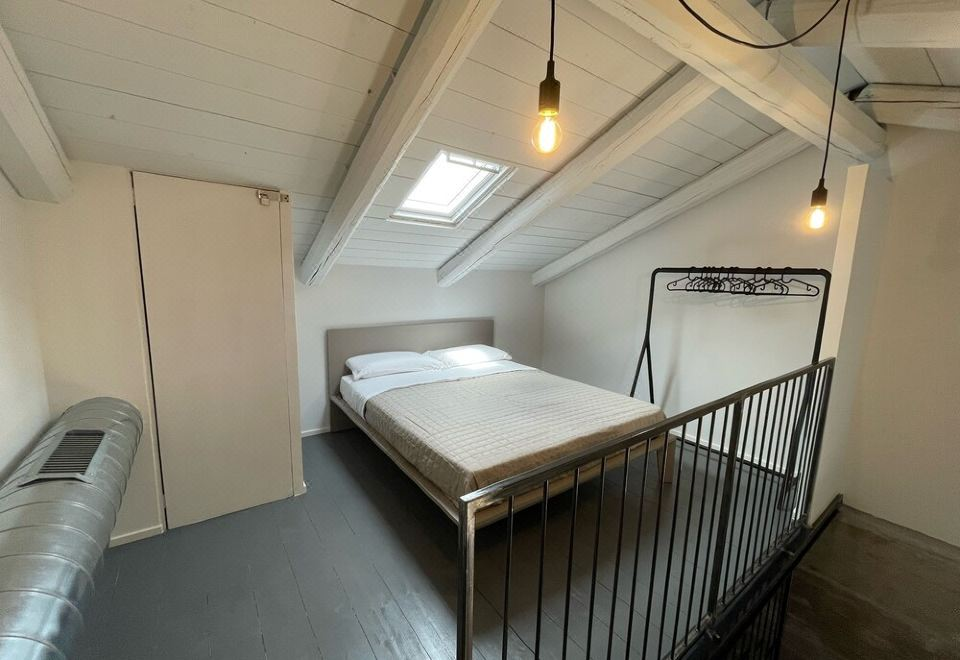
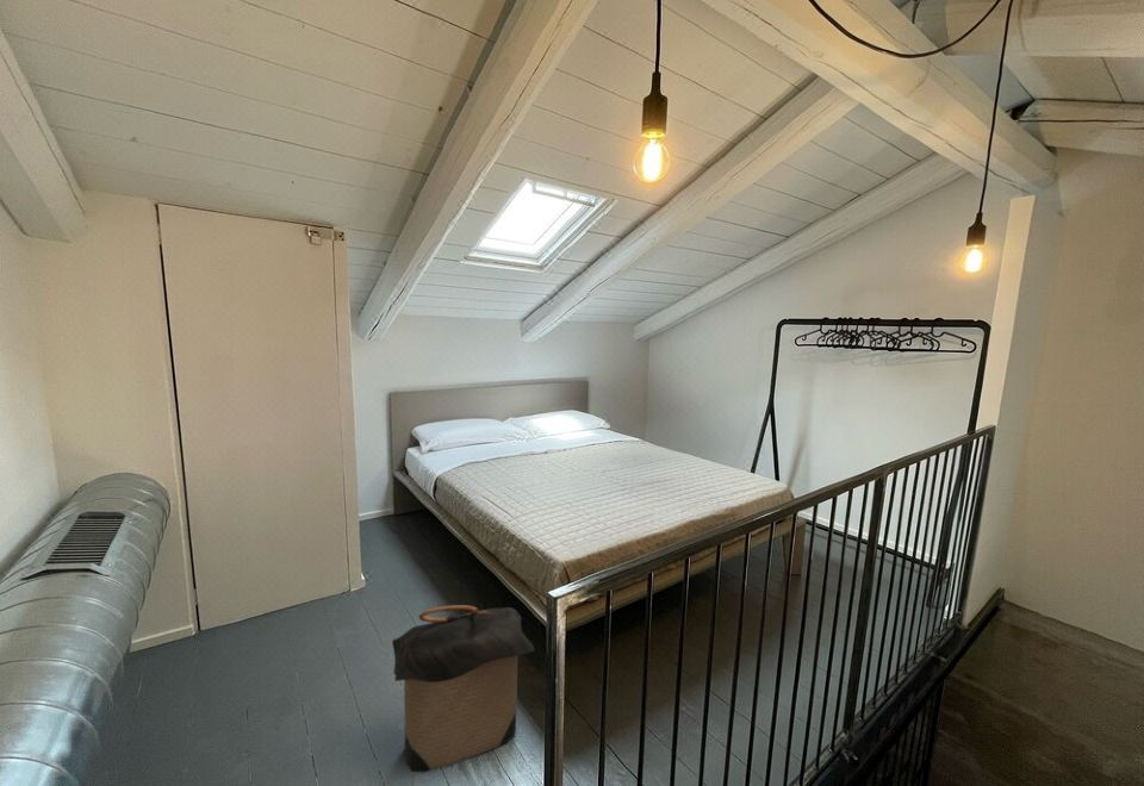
+ laundry hamper (464, 663)
